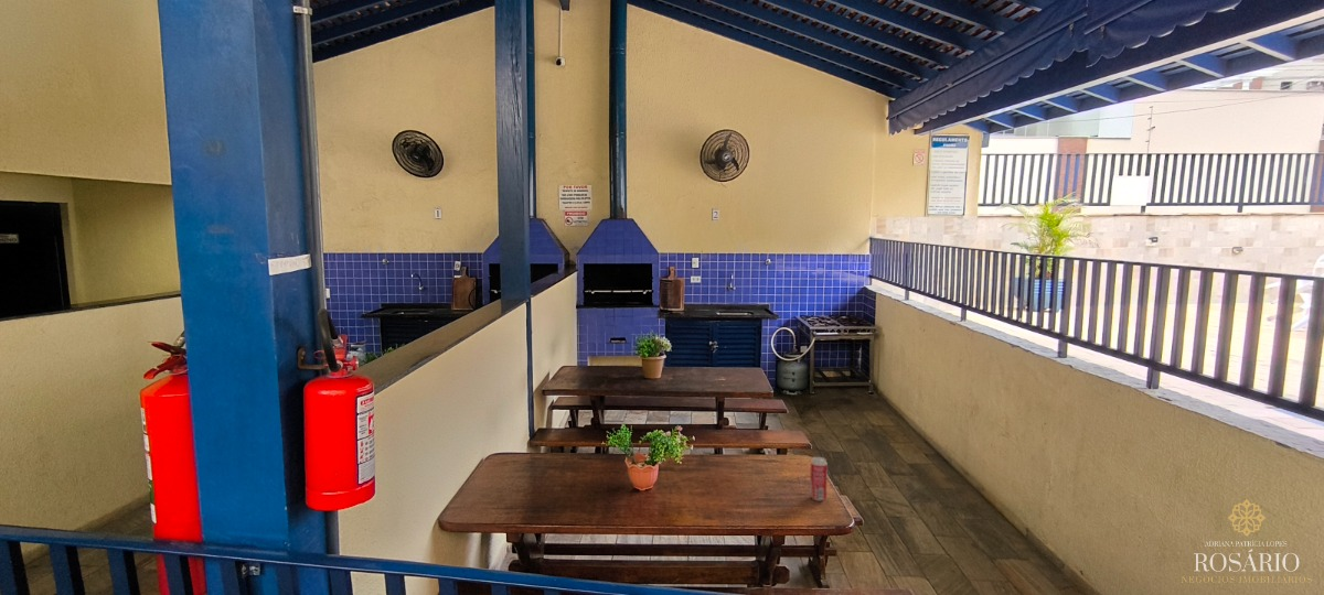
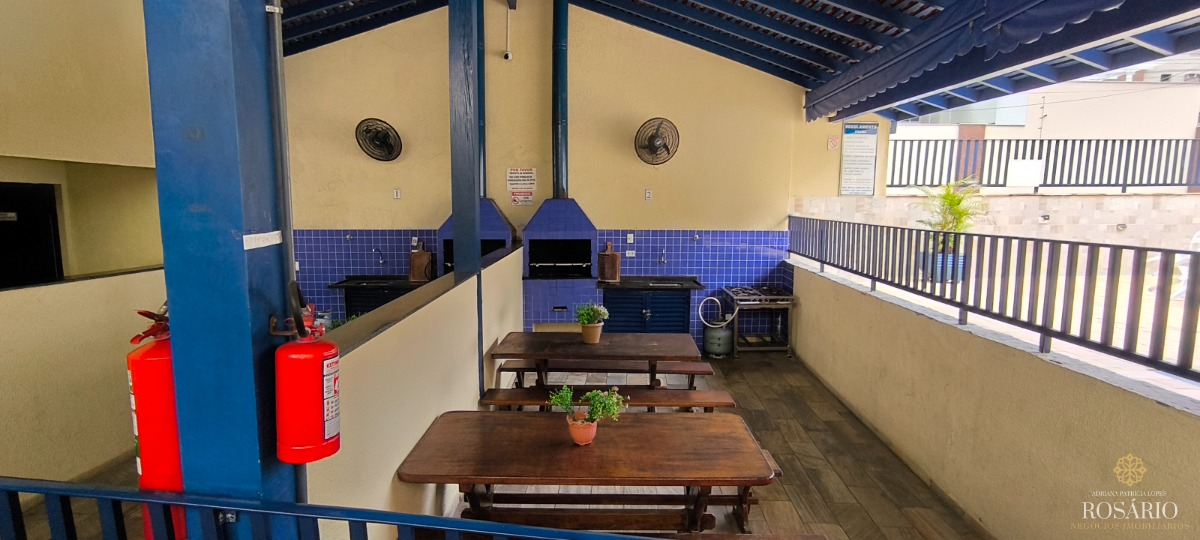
- beverage can (818, 478)
